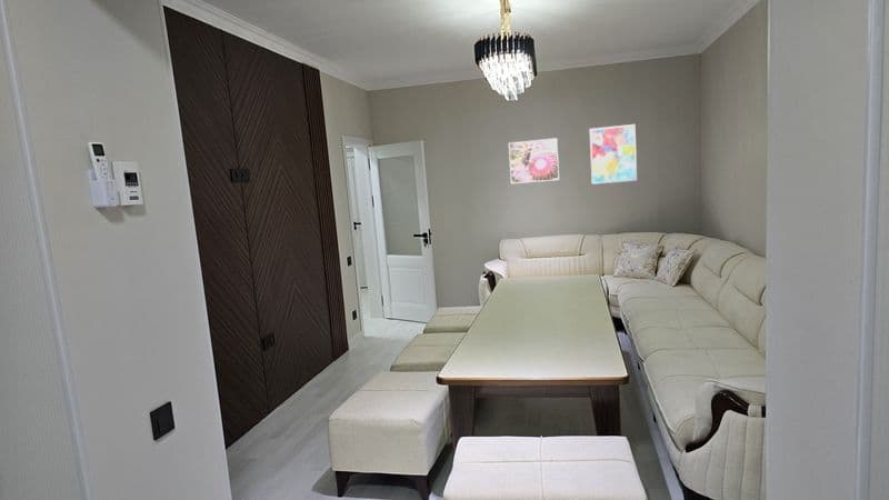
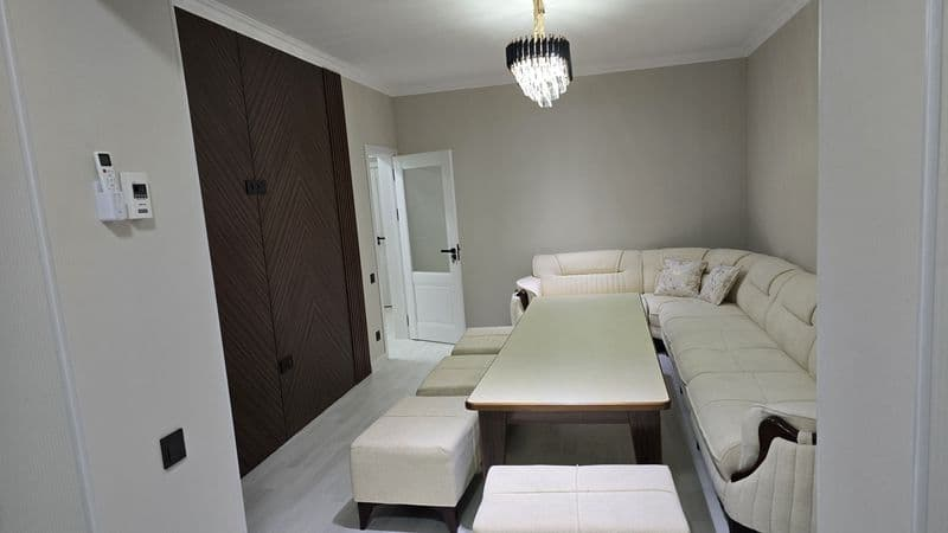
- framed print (533, 161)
- wall art (612, 154)
